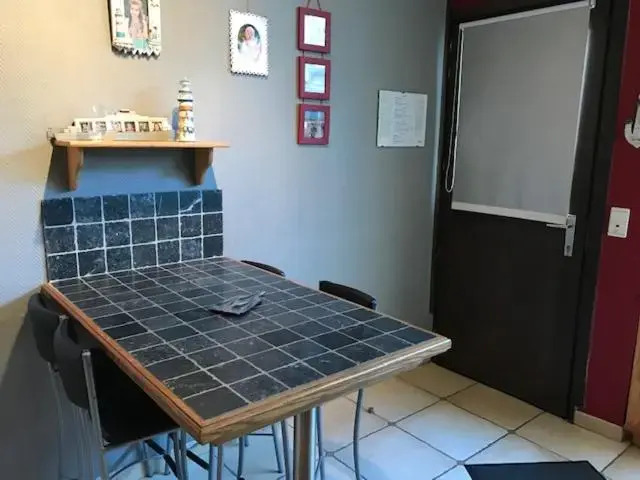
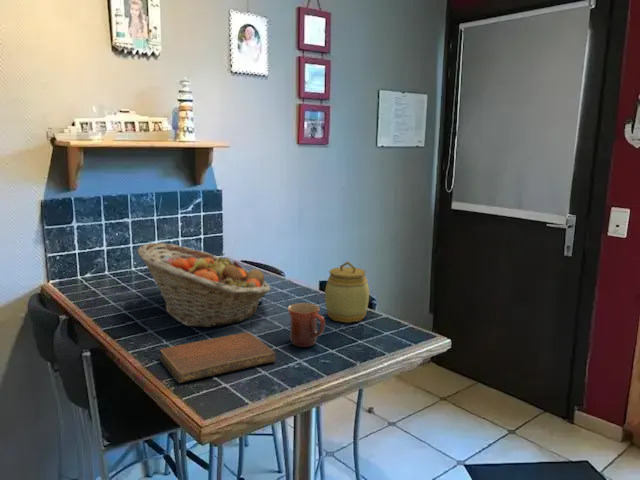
+ mug (307, 327)
+ fruit basket (204, 278)
+ jar (347, 289)
+ notebook (217, 355)
